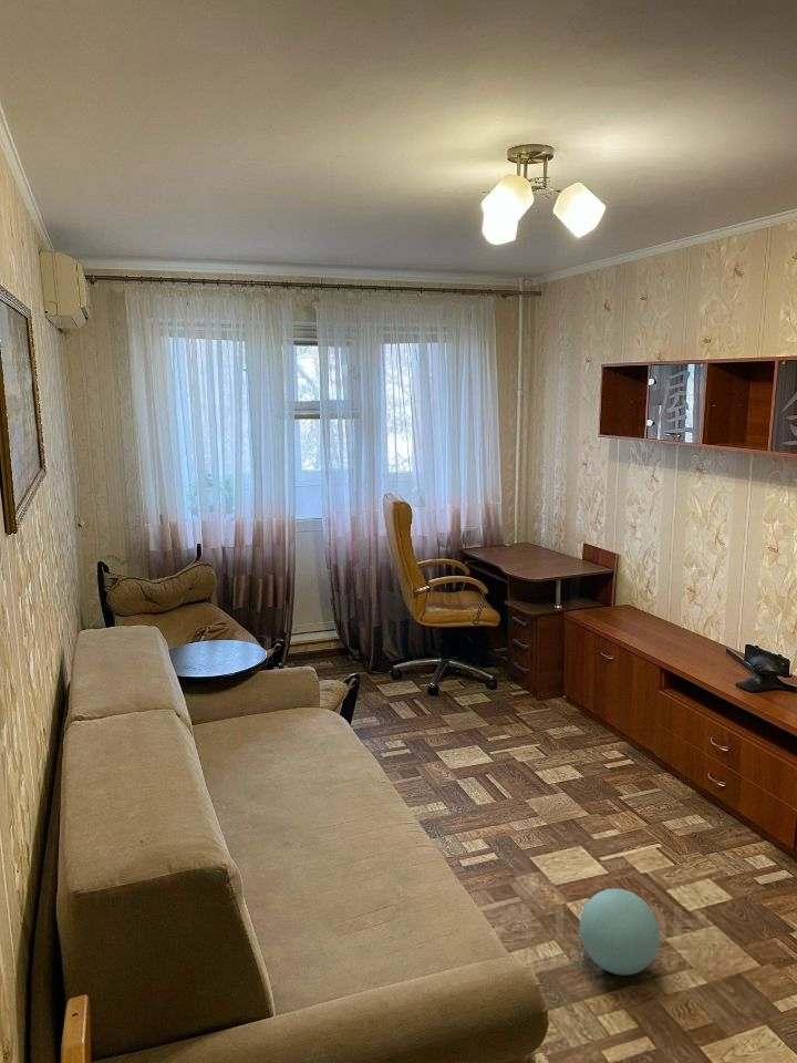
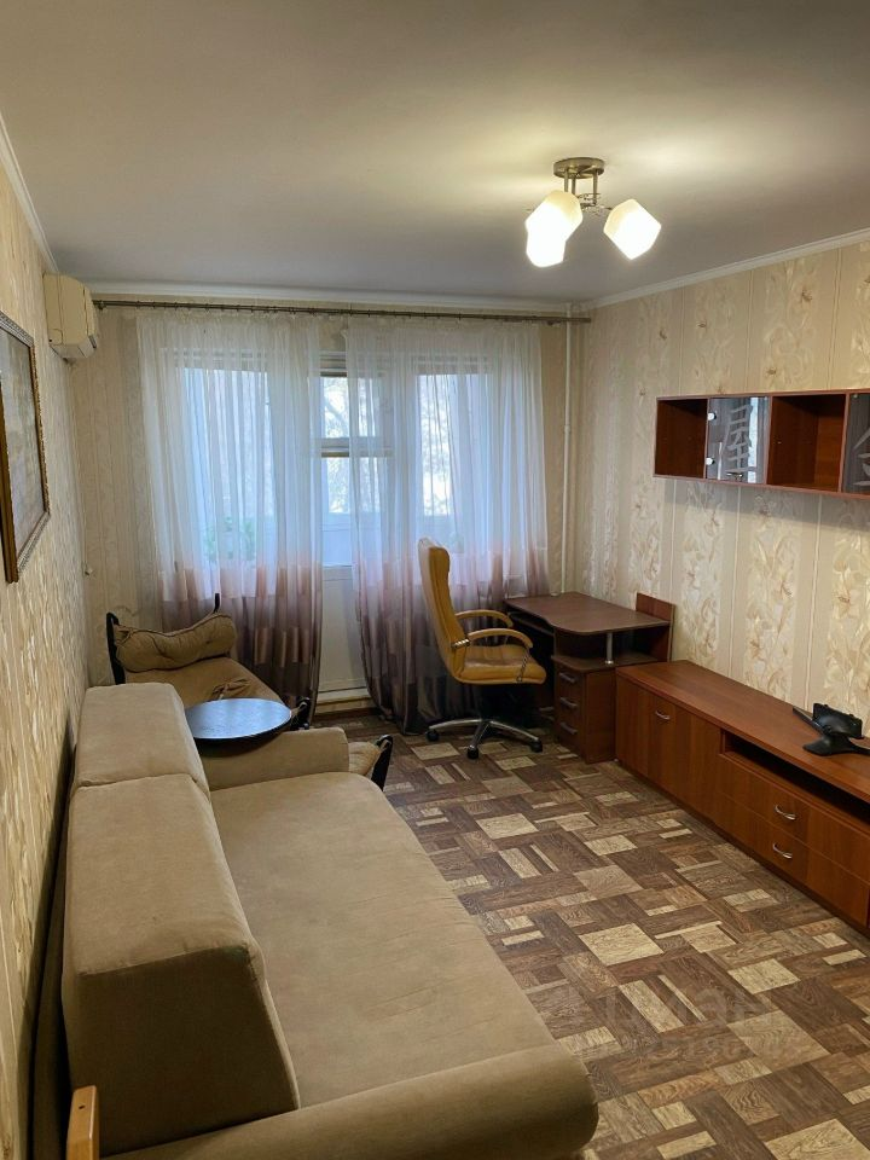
- ball (619, 930)
